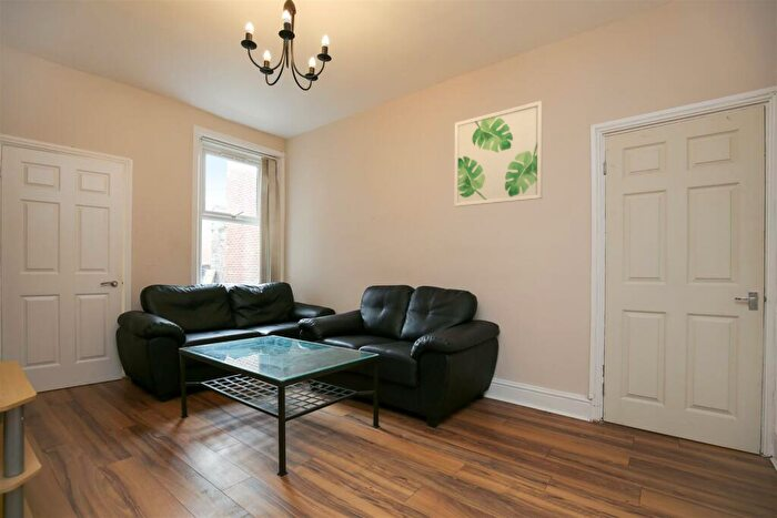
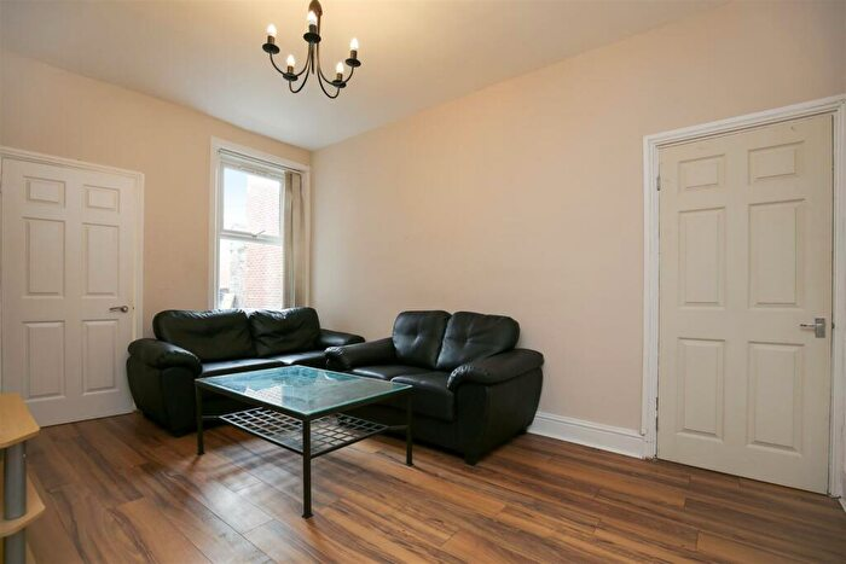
- wall art (495, 158)
